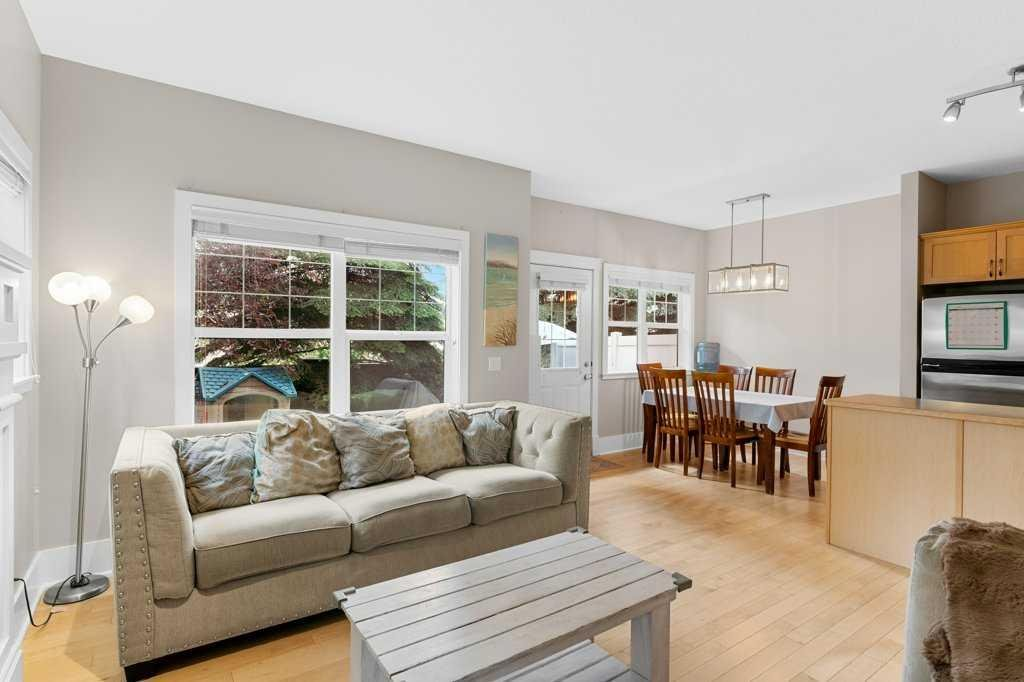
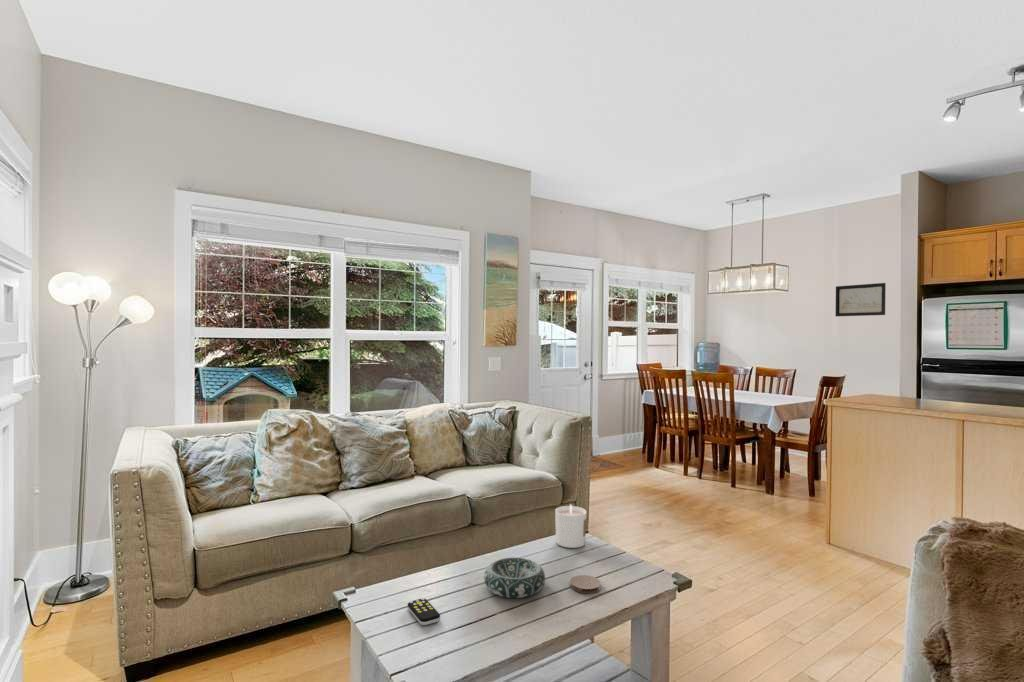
+ remote control (423, 611)
+ decorative bowl (514, 577)
+ coaster (585, 584)
+ candle (570, 523)
+ wall art (859, 300)
